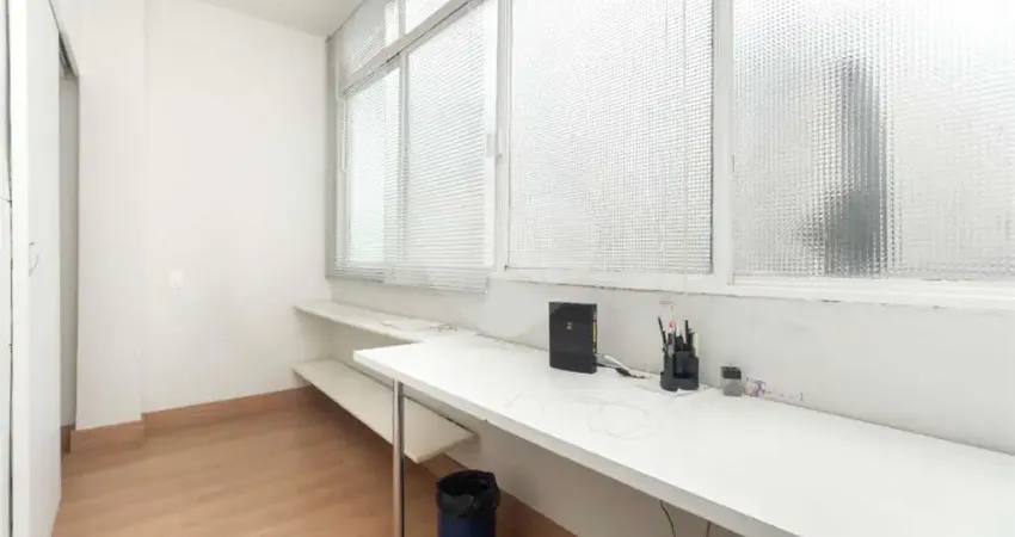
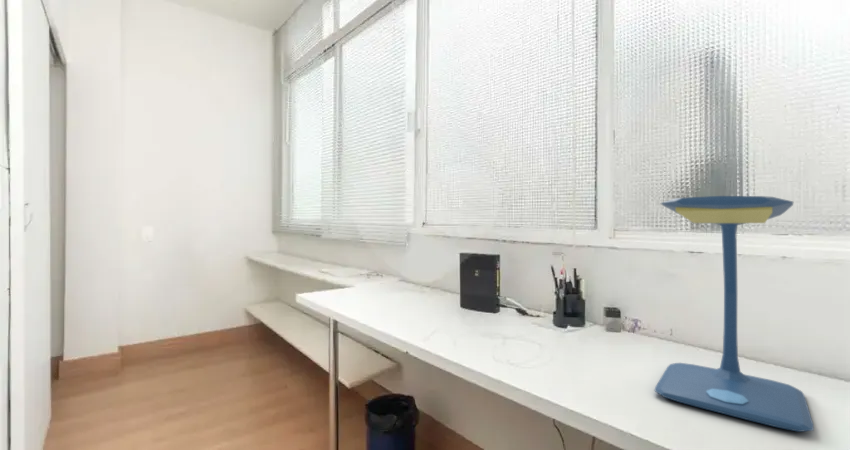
+ desk lamp (726, 308)
